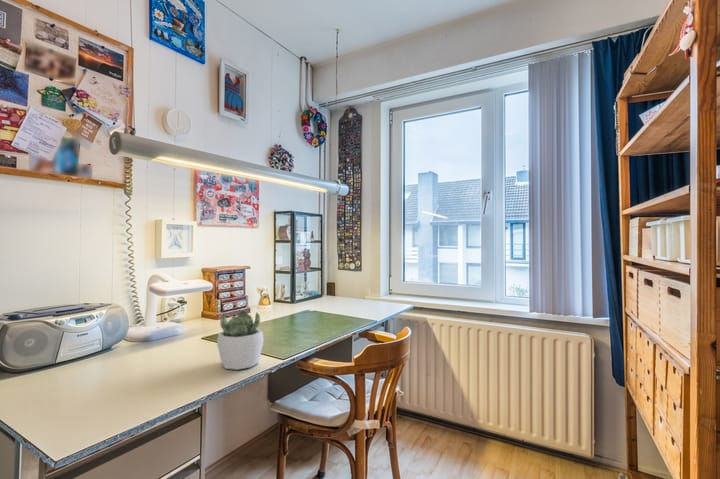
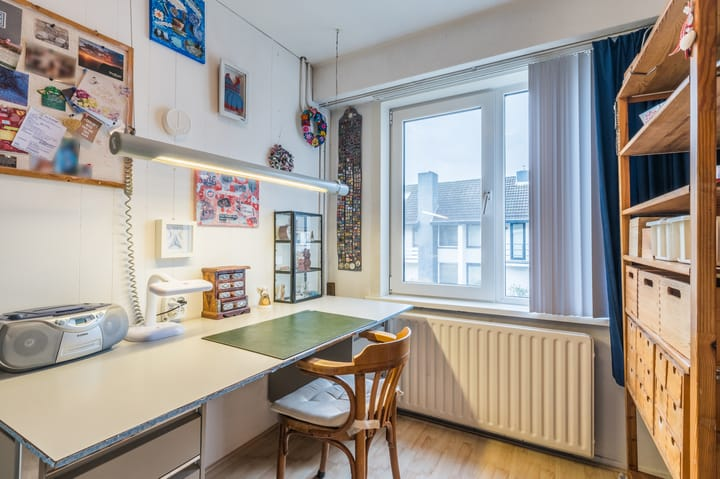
- succulent plant (240, 338)
